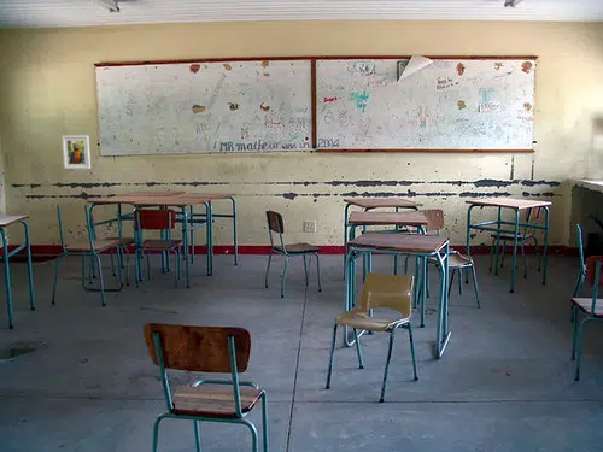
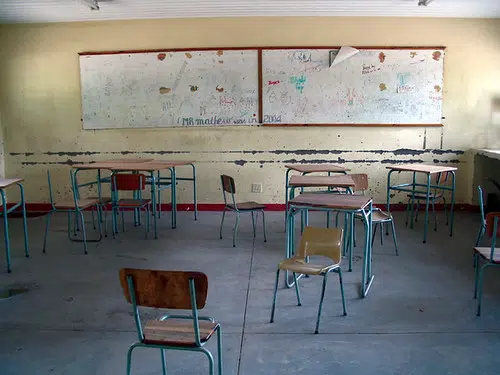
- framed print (76, 152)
